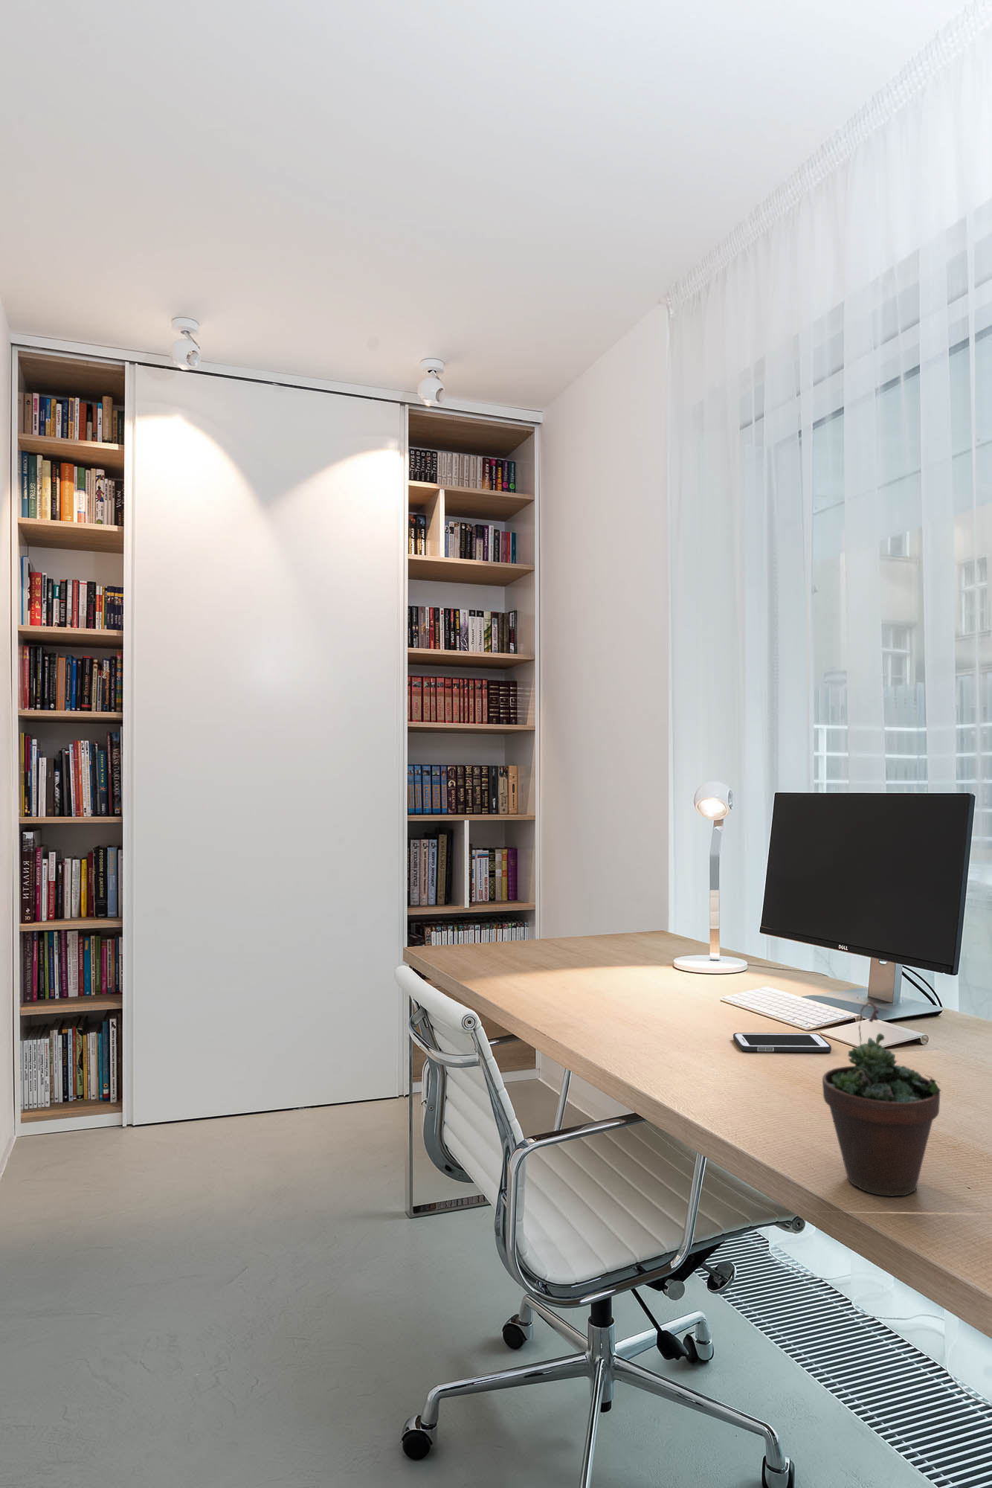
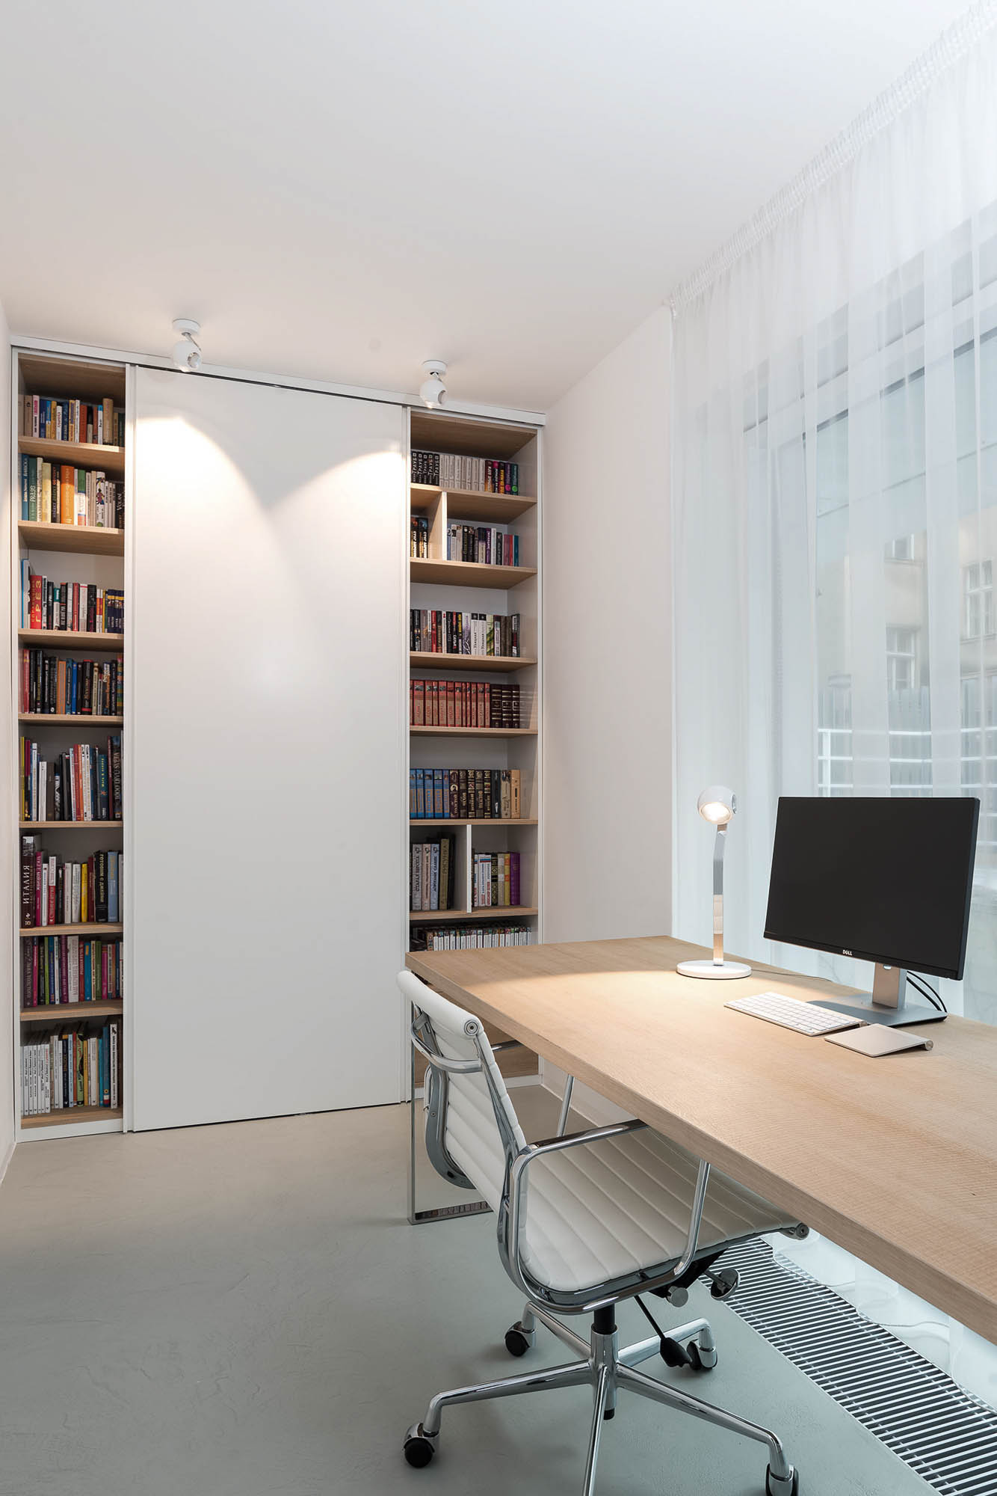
- succulent plant (879, 1092)
- cell phone (781, 1042)
